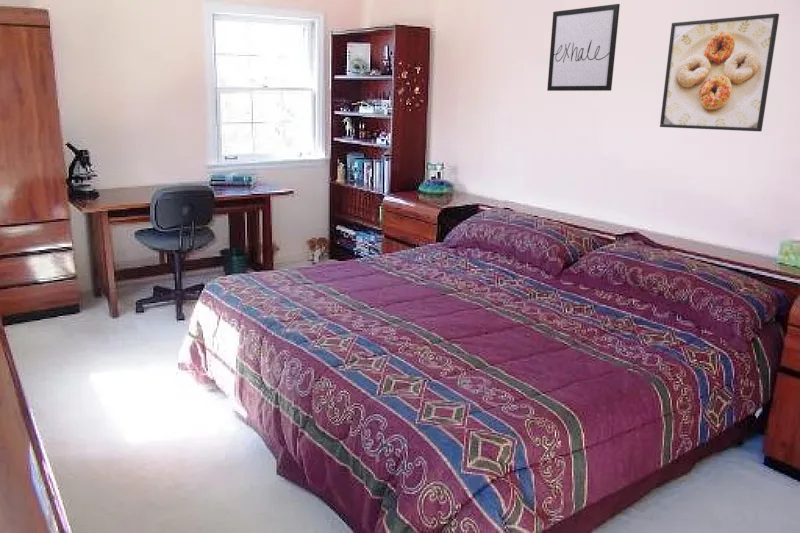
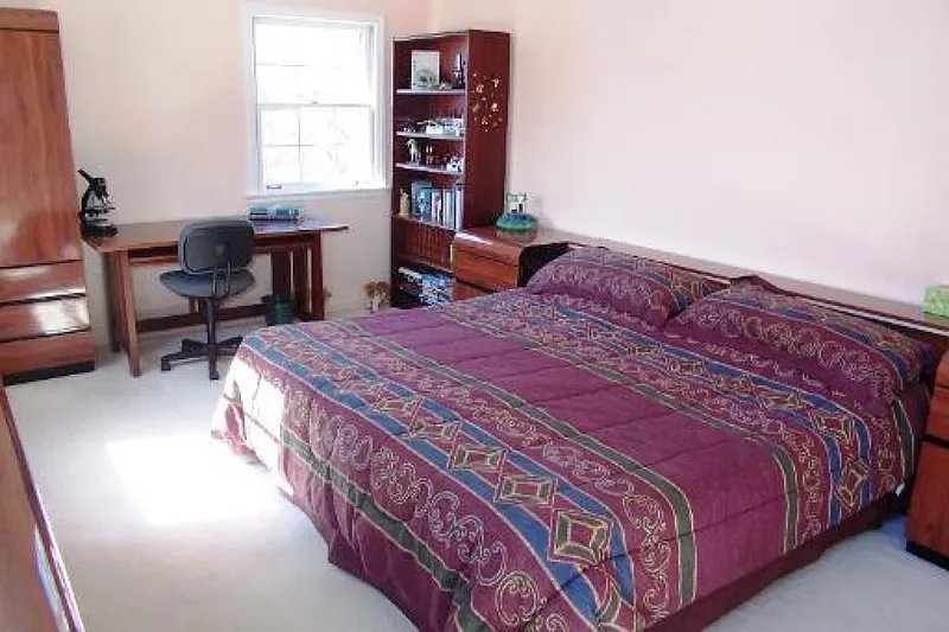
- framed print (714, 74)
- wall art (581, 49)
